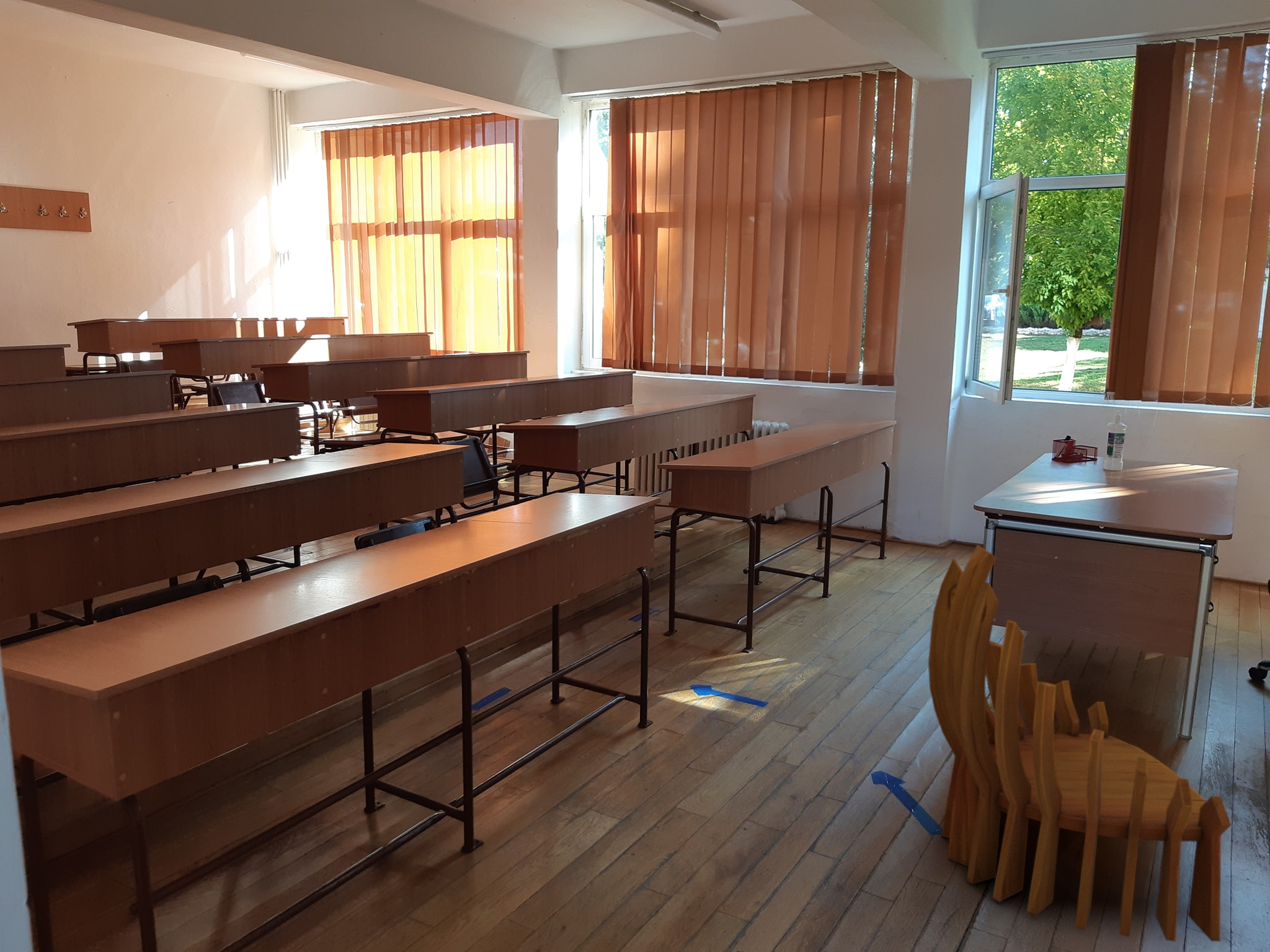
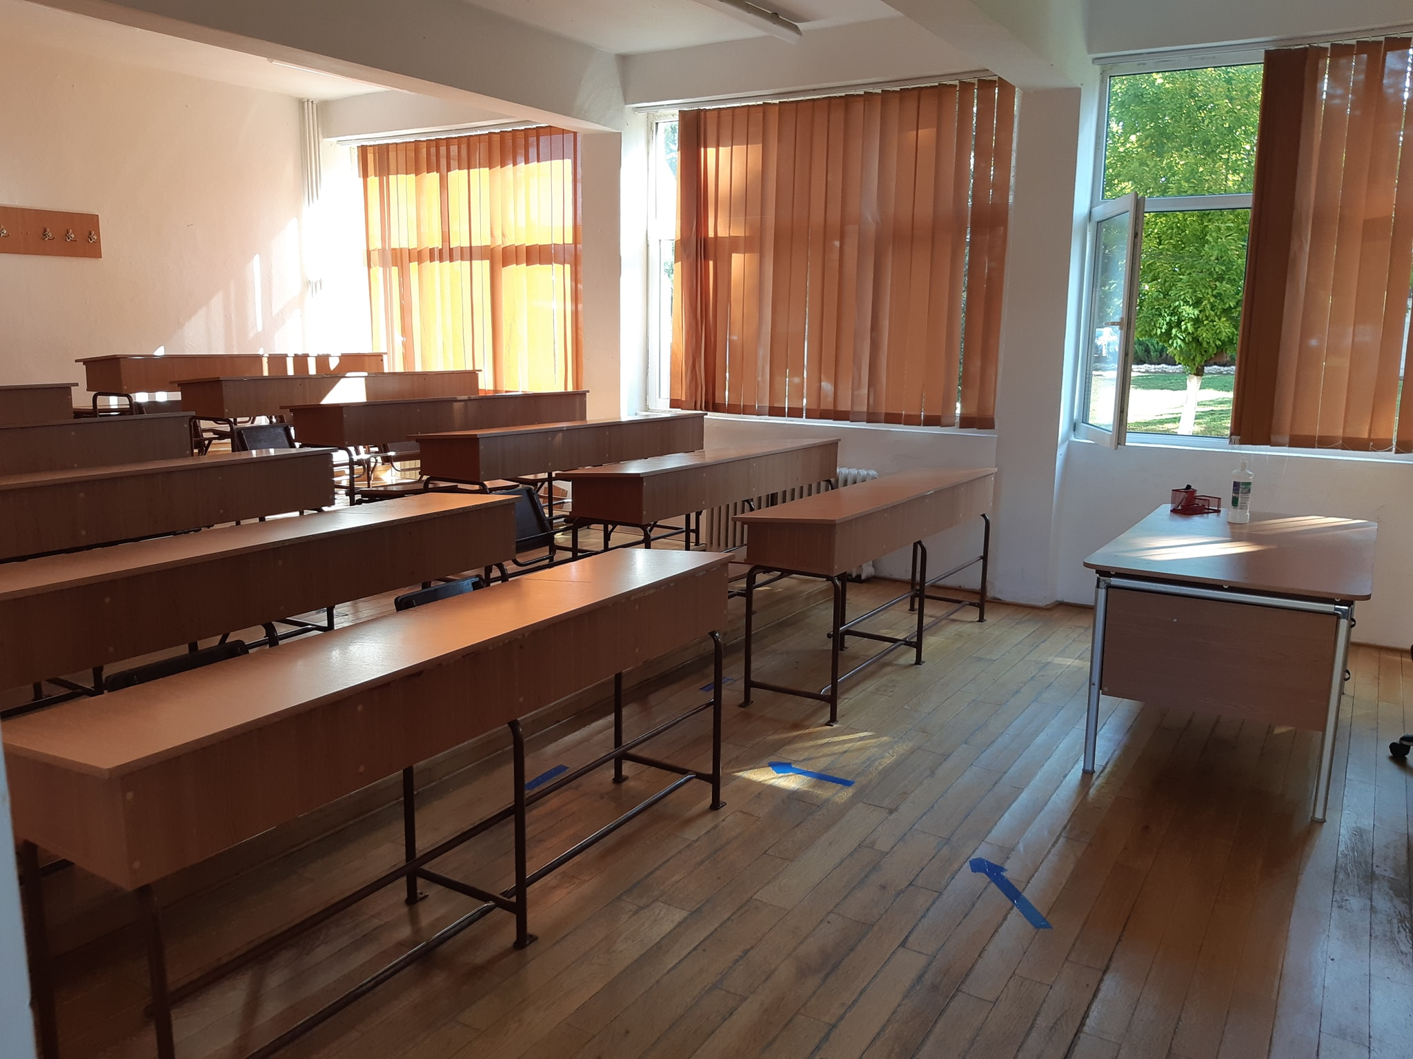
- wooden chair (1064, 709)
